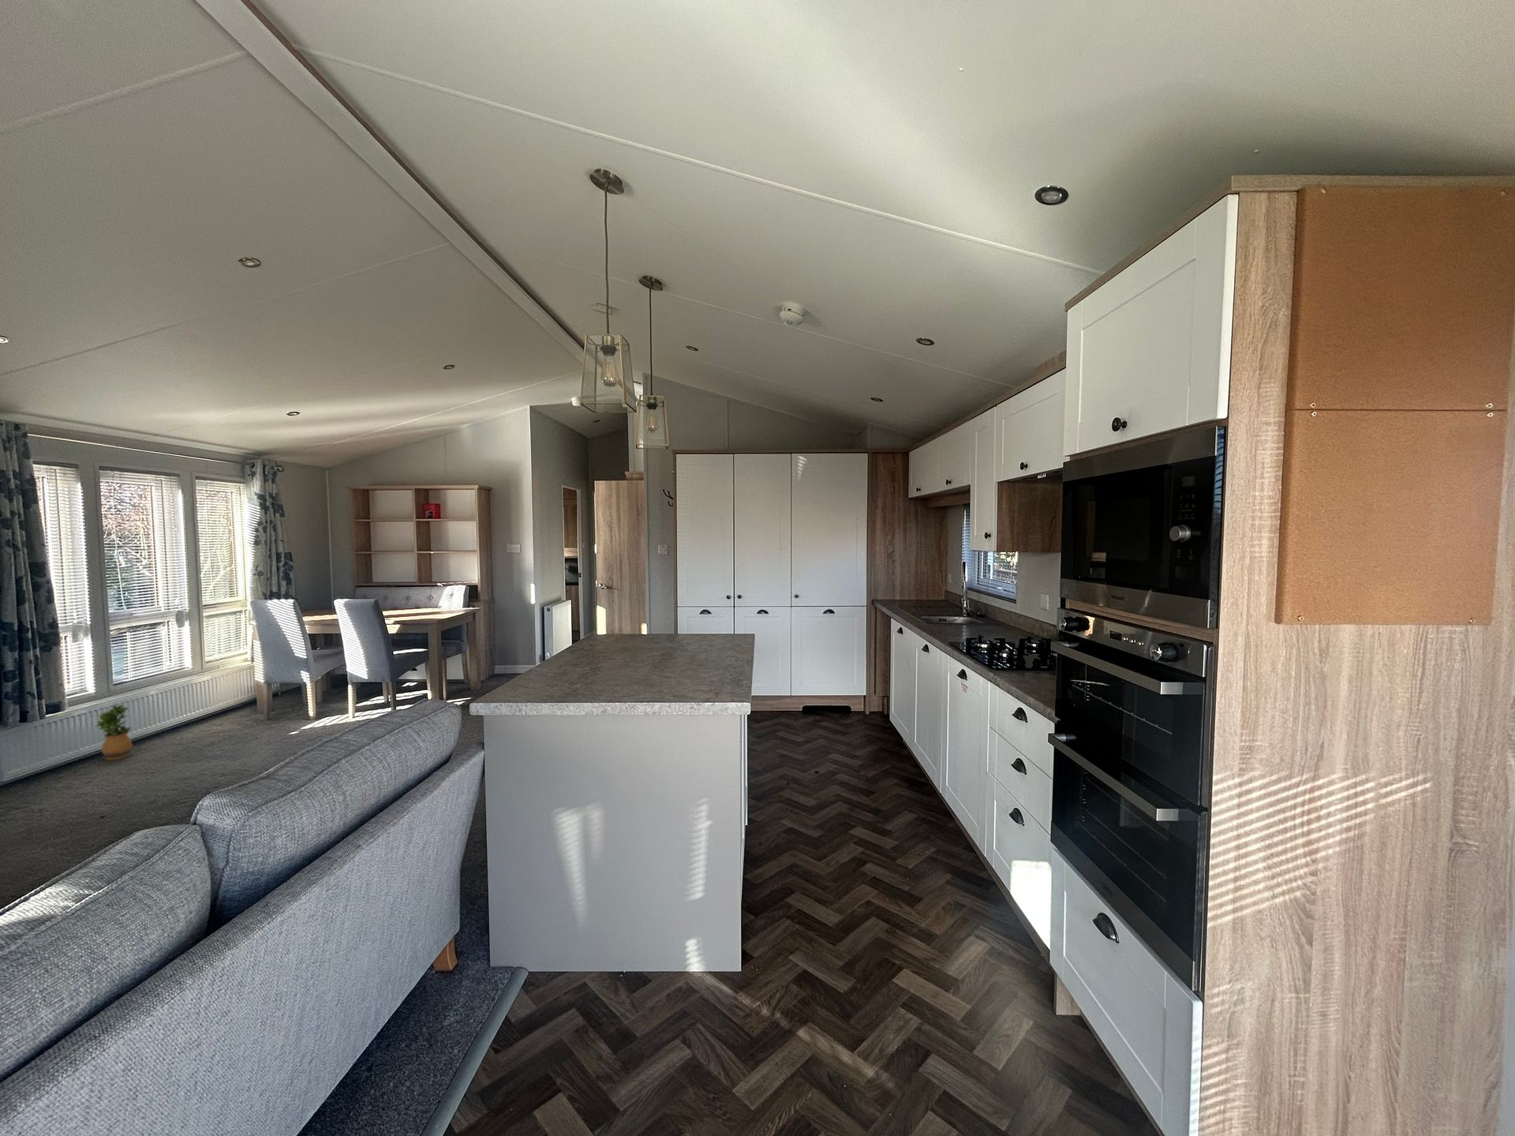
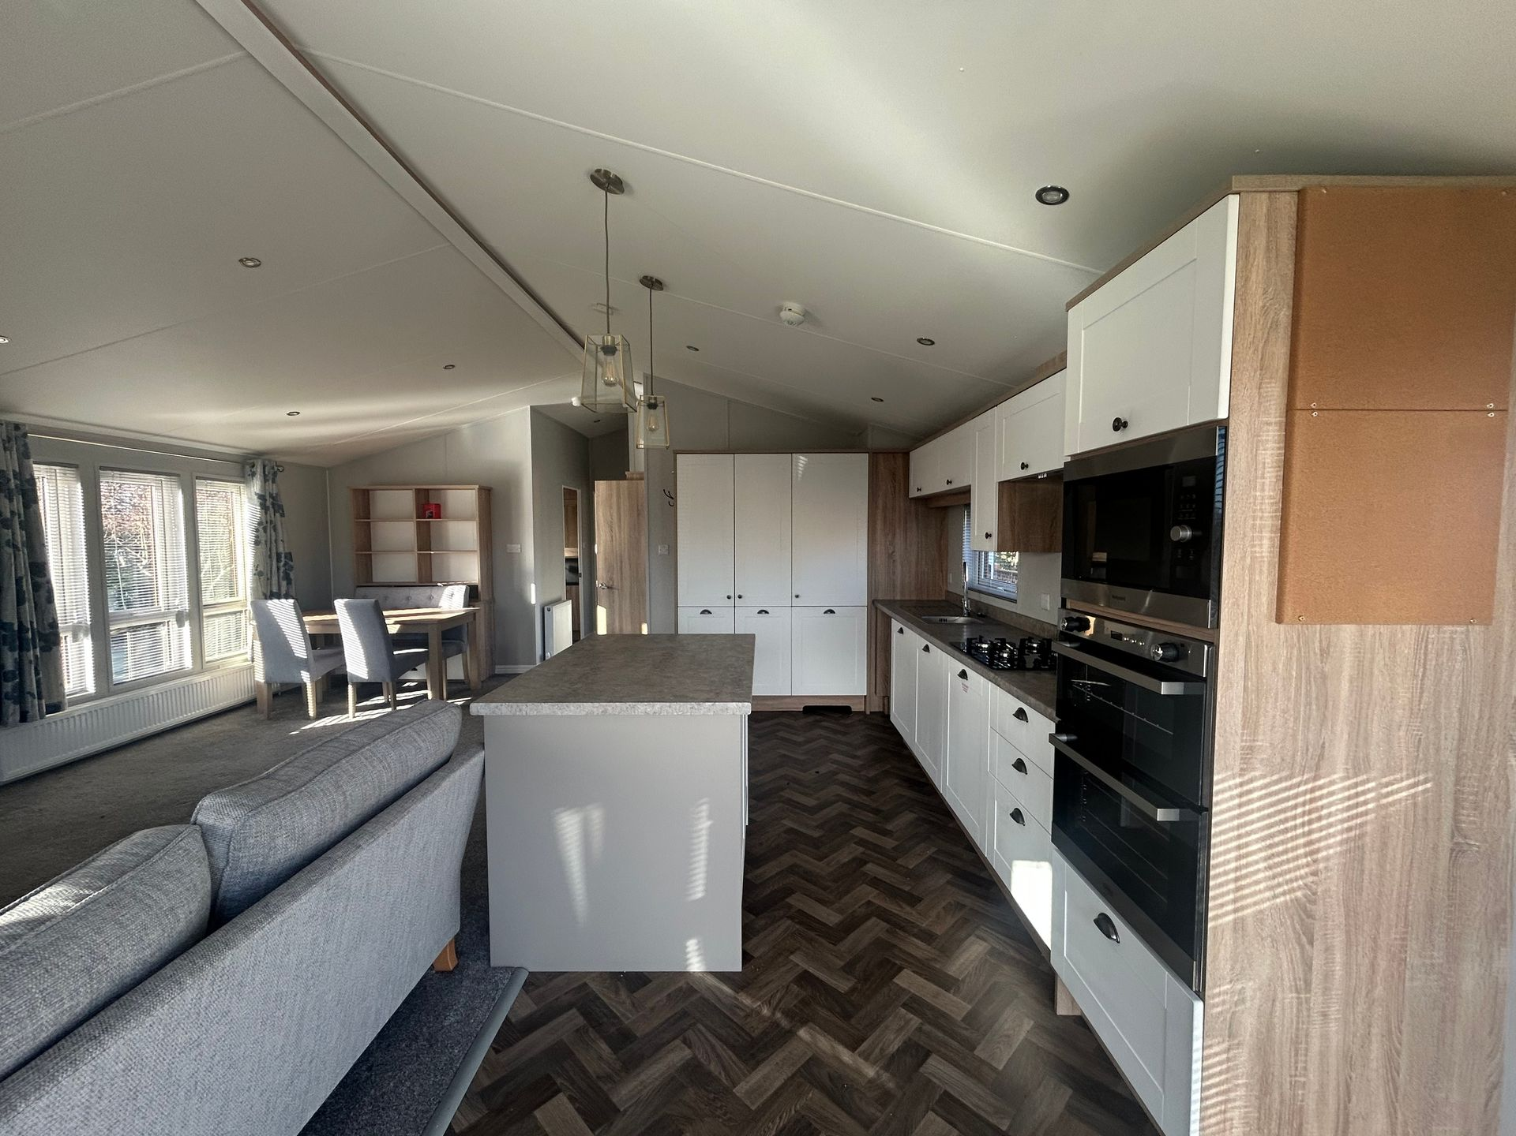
- potted plant (111, 731)
